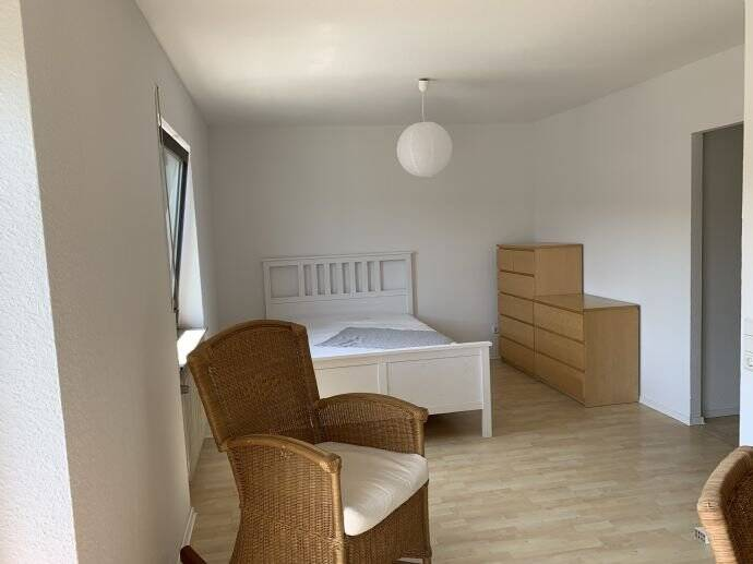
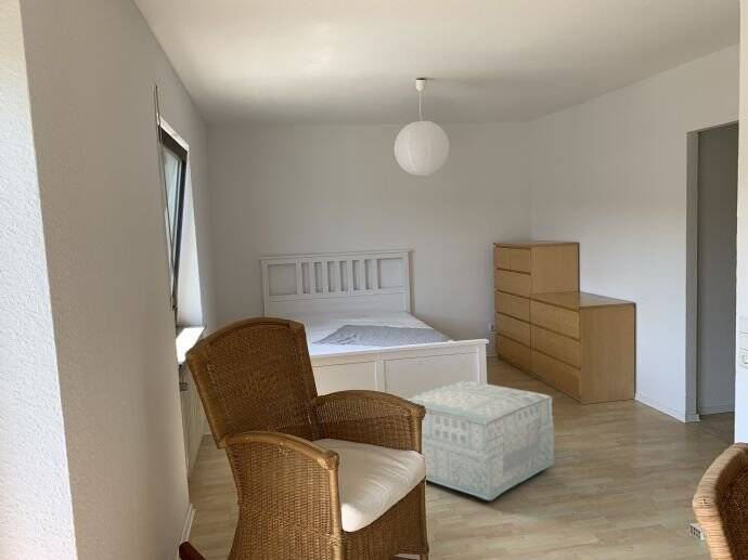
+ ottoman (475, 433)
